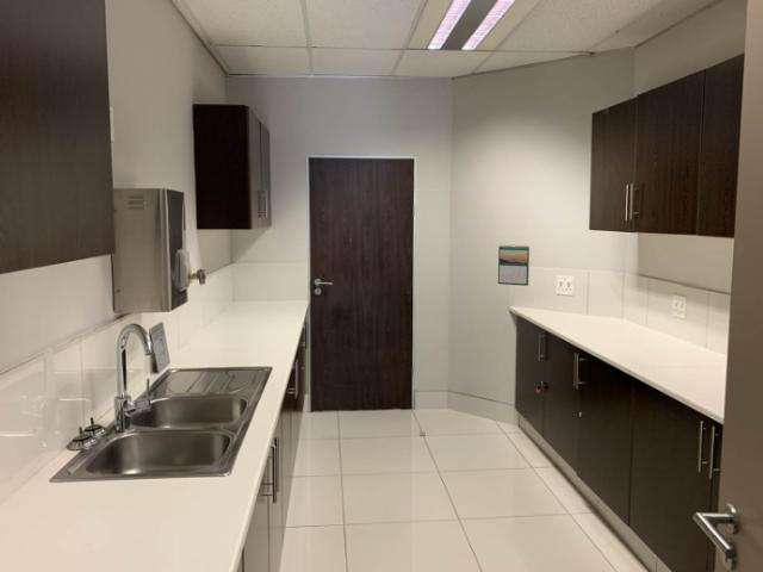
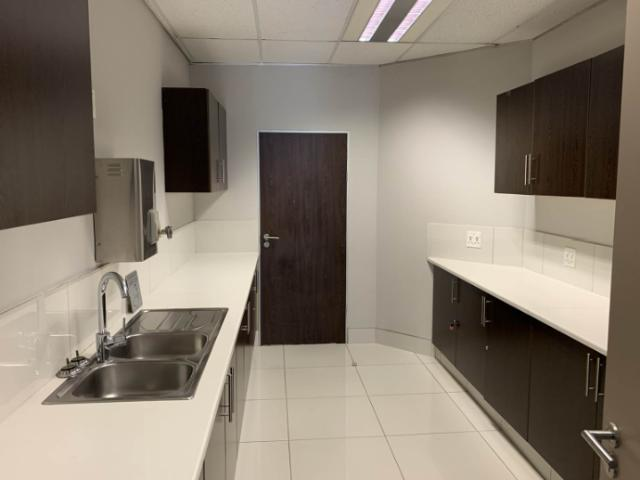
- calendar (513, 265)
